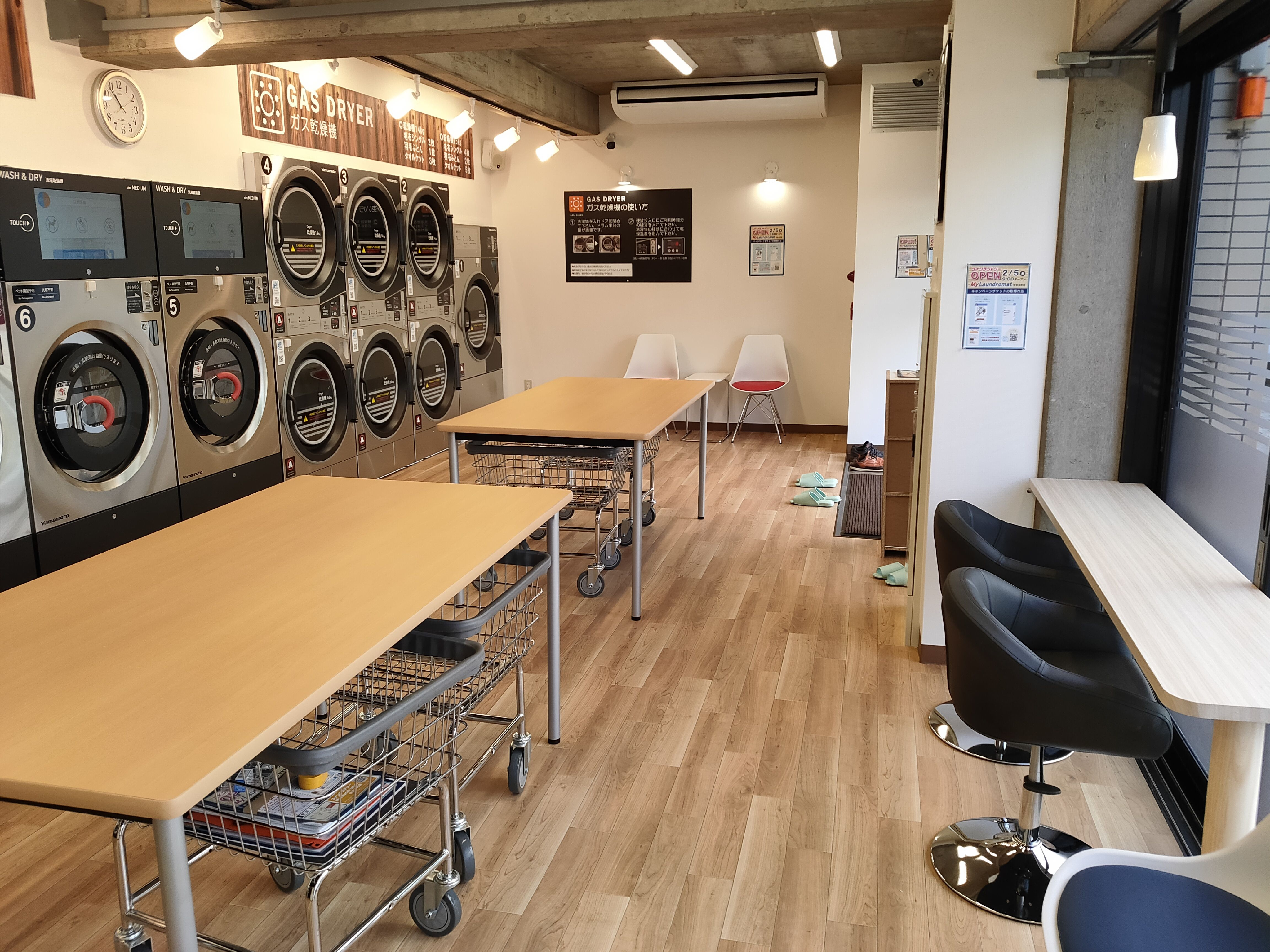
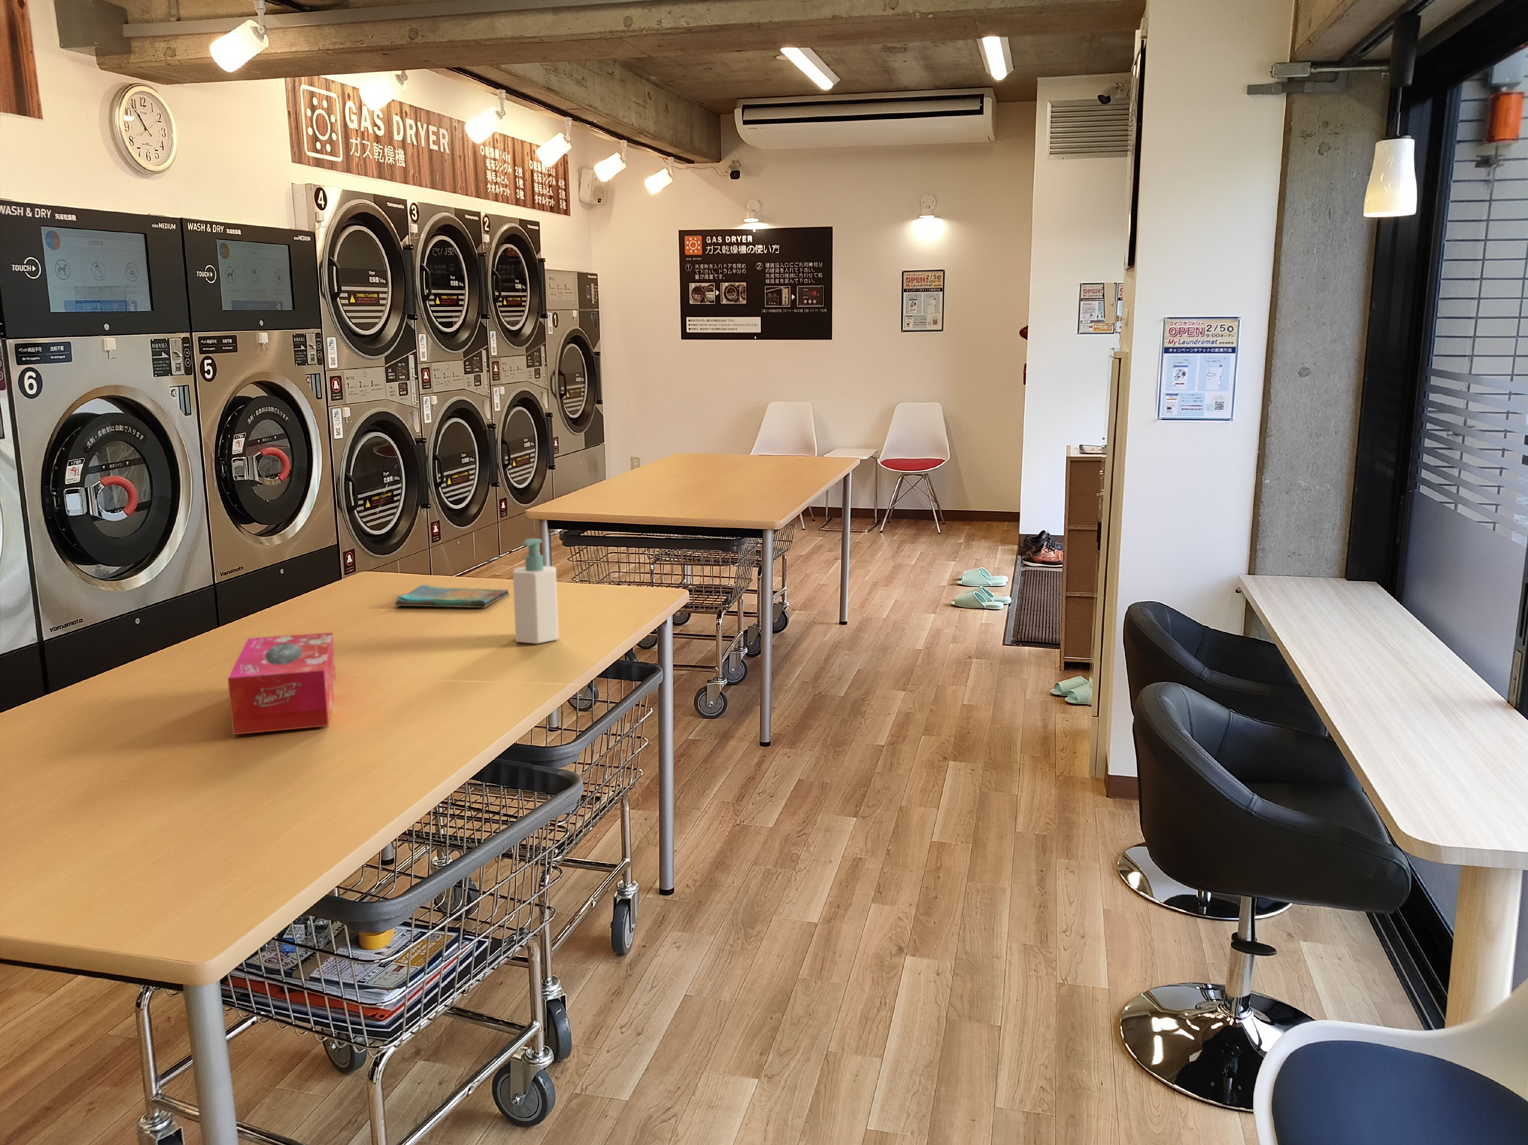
+ tissue box (286, 680)
+ soap bottle (535, 589)
+ dish towel (452, 595)
